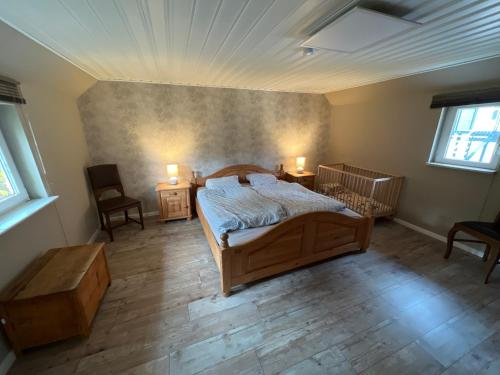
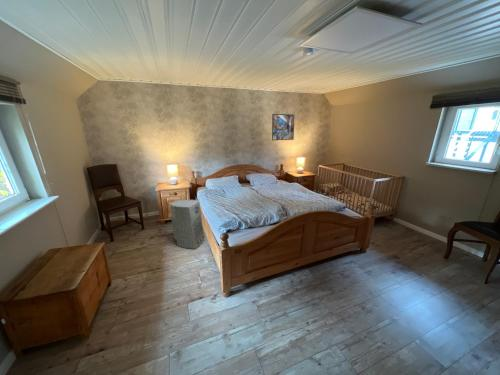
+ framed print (283, 127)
+ air purifier (187, 223)
